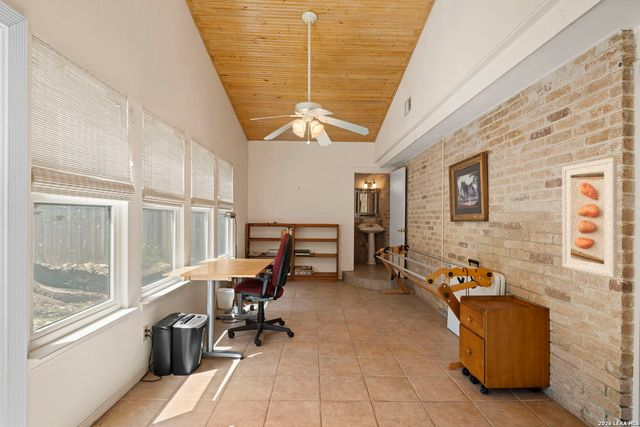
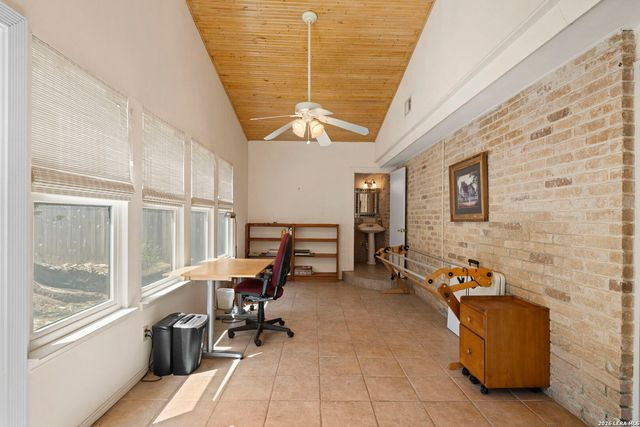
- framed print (587, 217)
